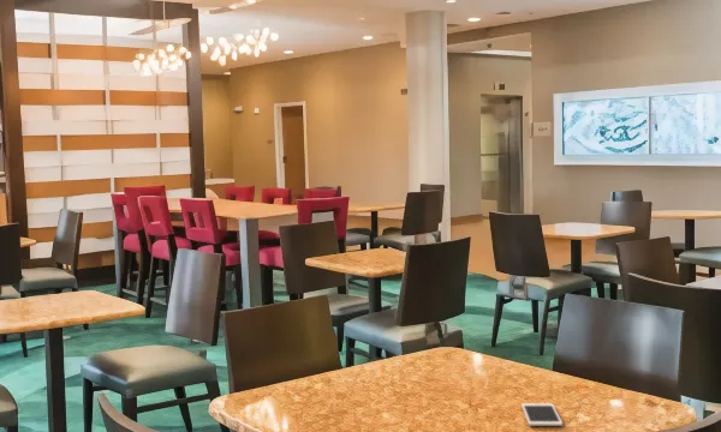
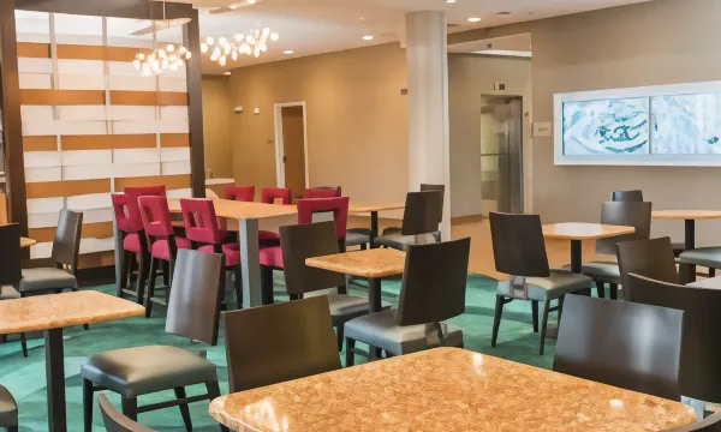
- cell phone (541, 414)
